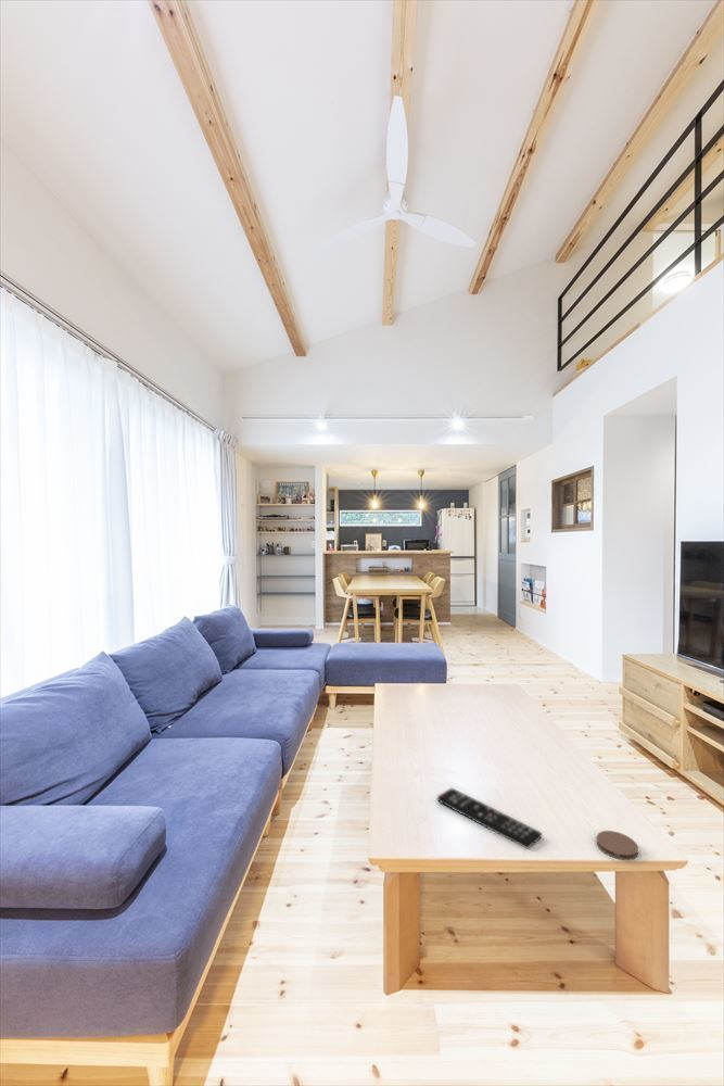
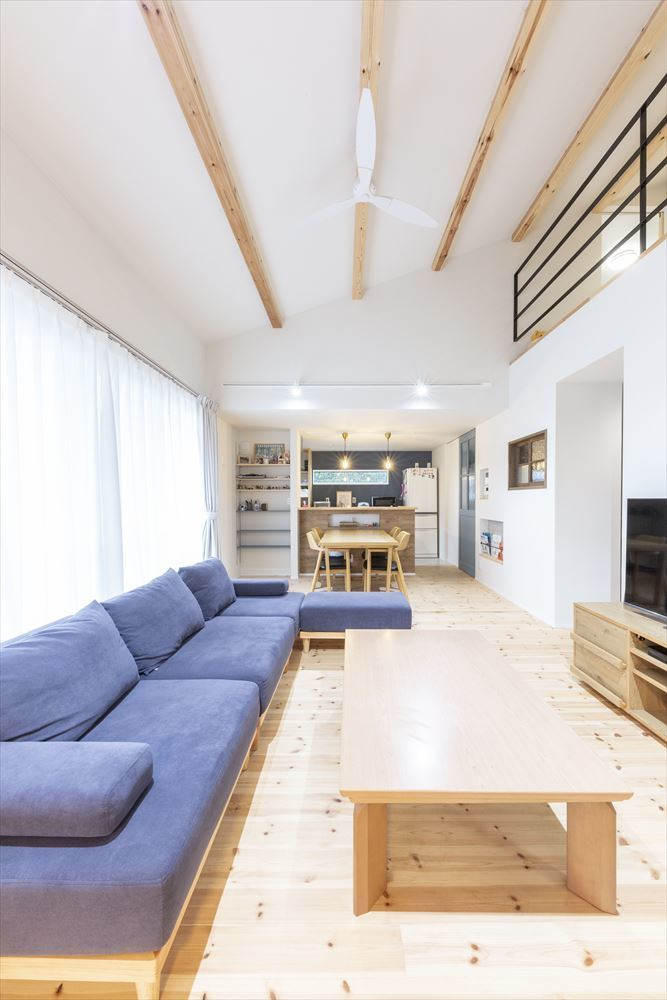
- coaster (617, 844)
- remote control (485, 815)
